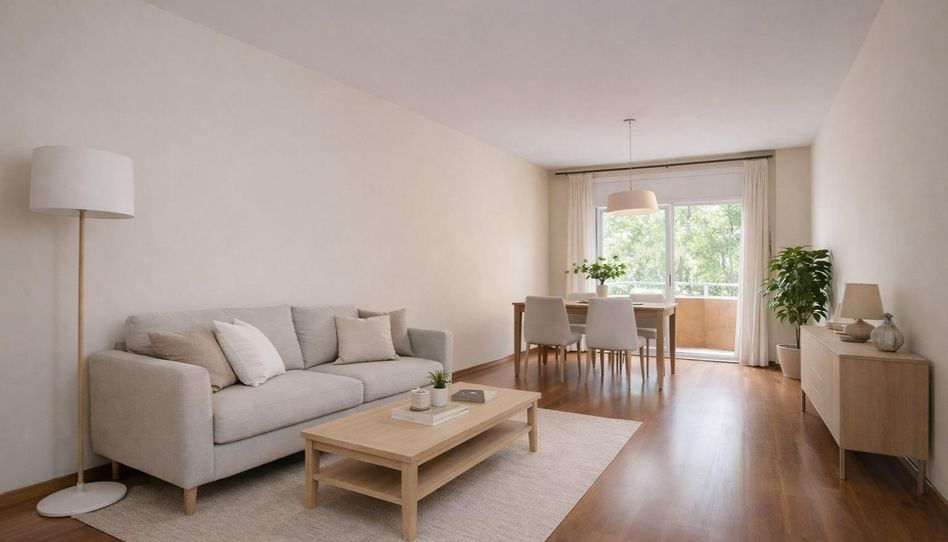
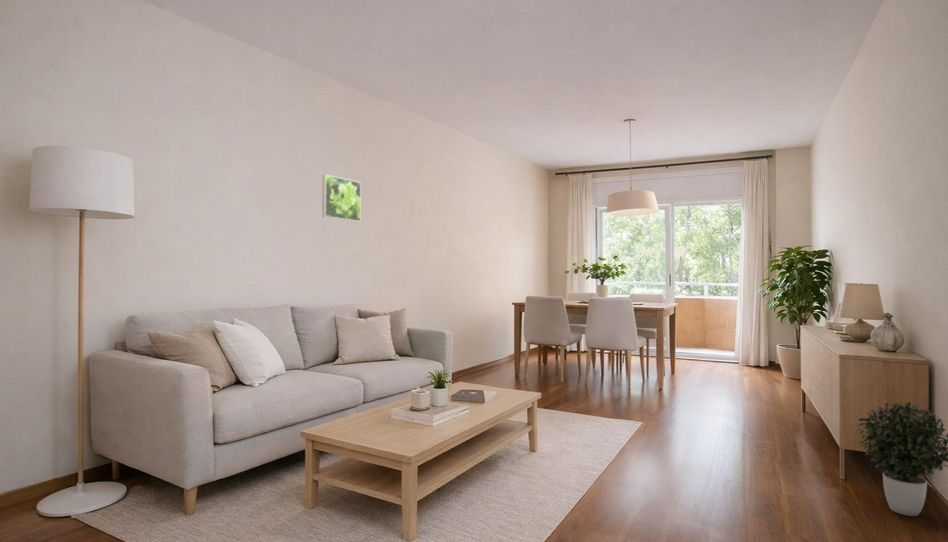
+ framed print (342, 199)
+ potted plant (904, 457)
